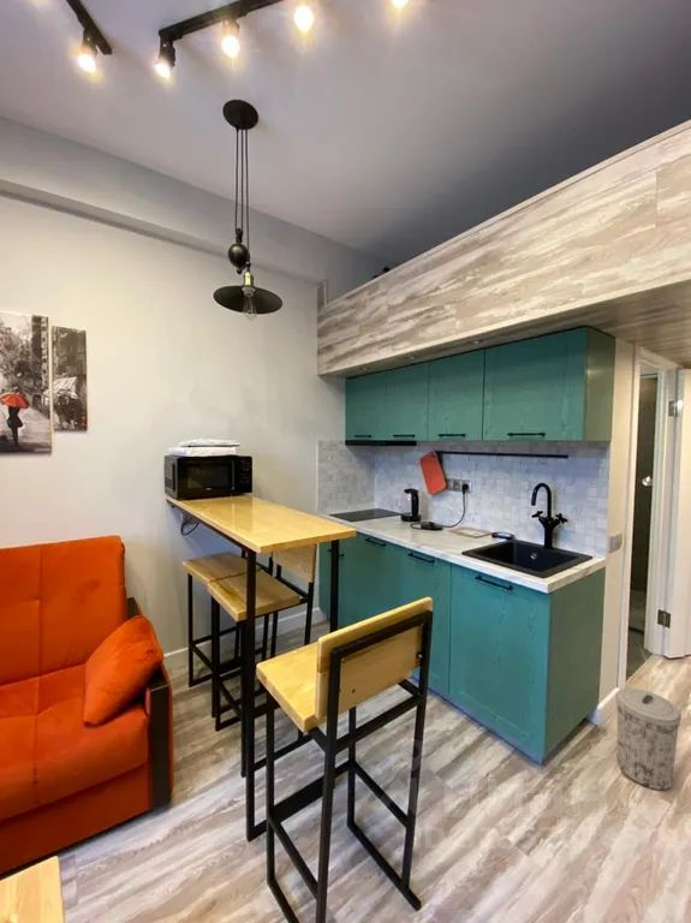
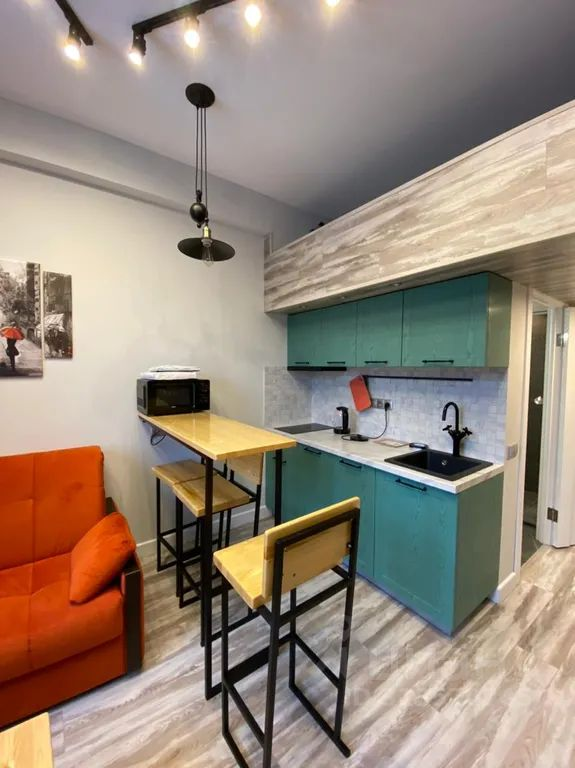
- trash can (645, 734)
